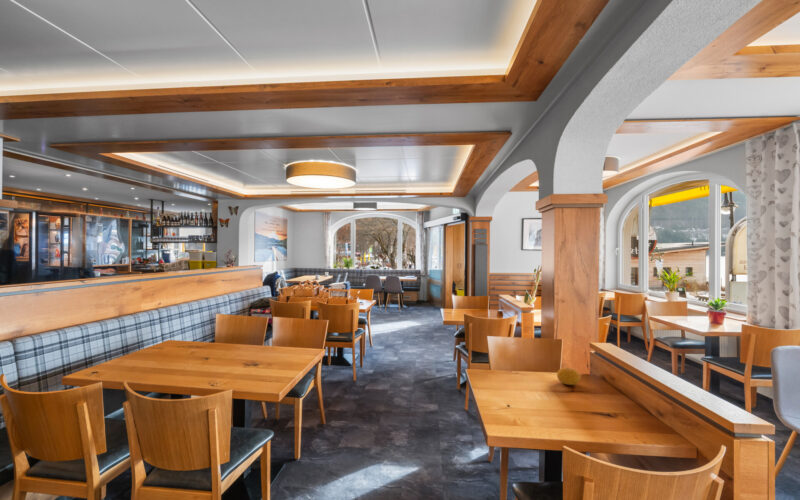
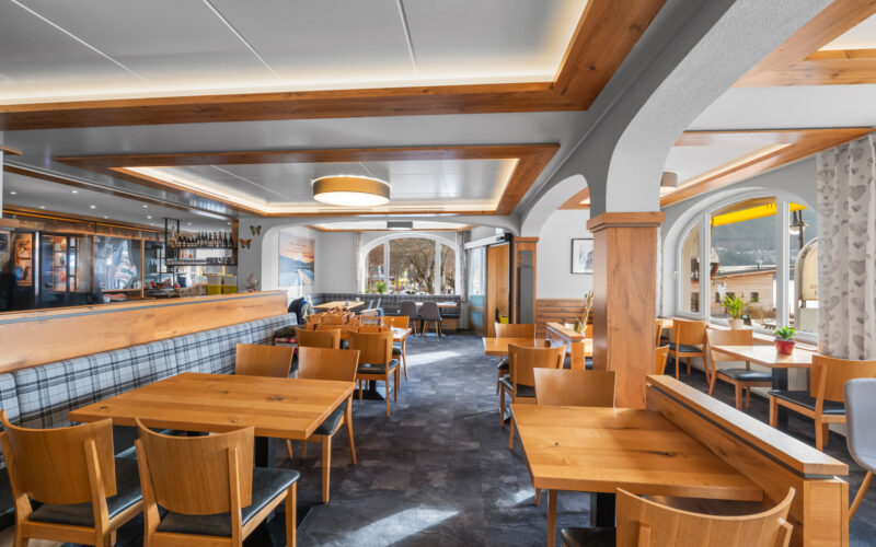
- fruit (568, 375)
